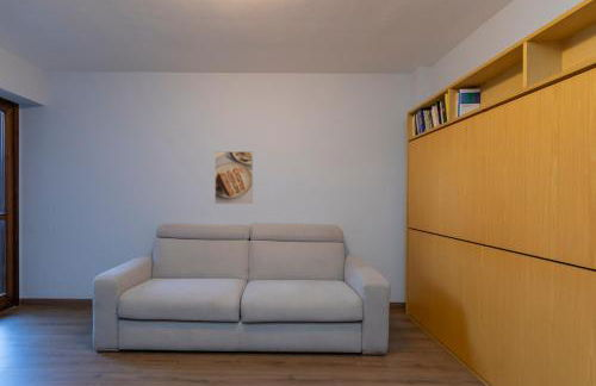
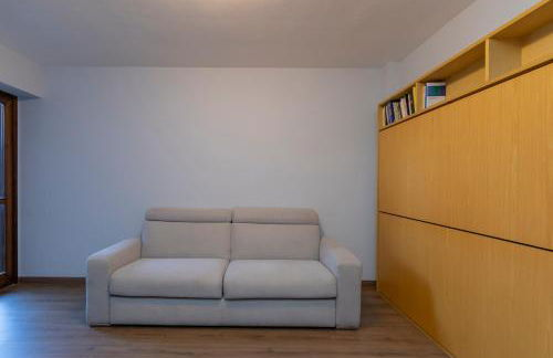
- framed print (234, 178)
